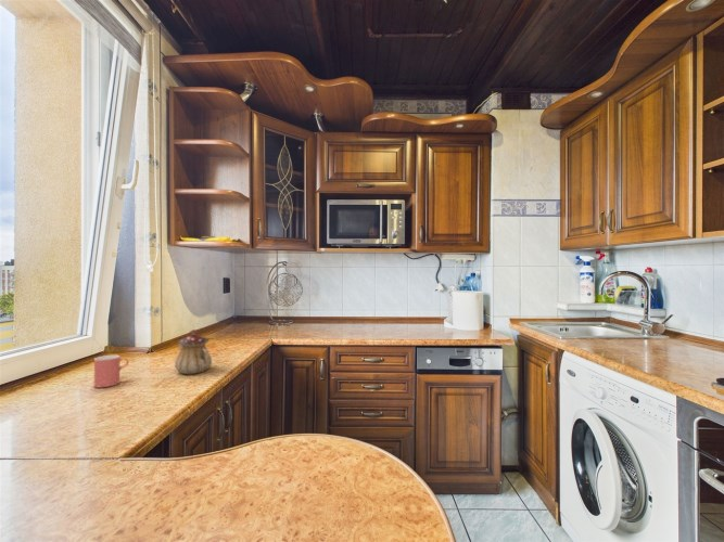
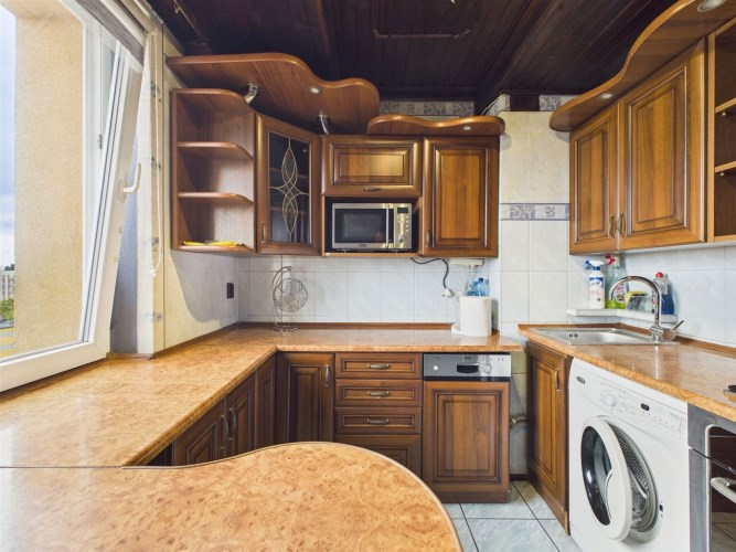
- teapot (194, 350)
- cup (112, 369)
